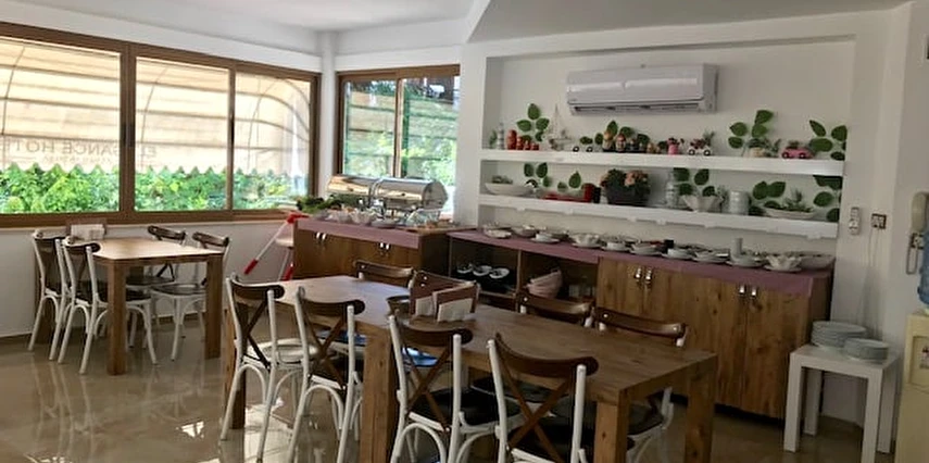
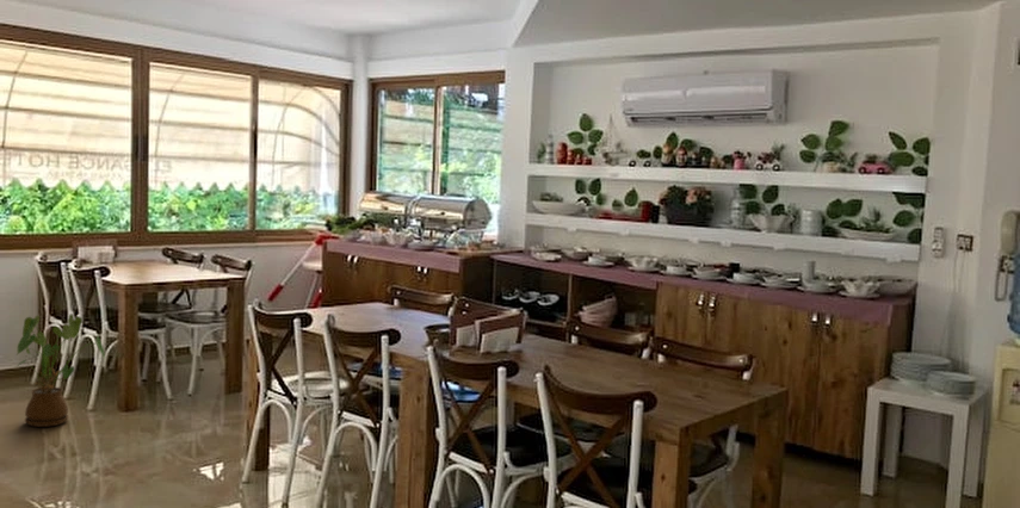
+ house plant (54, 371)
